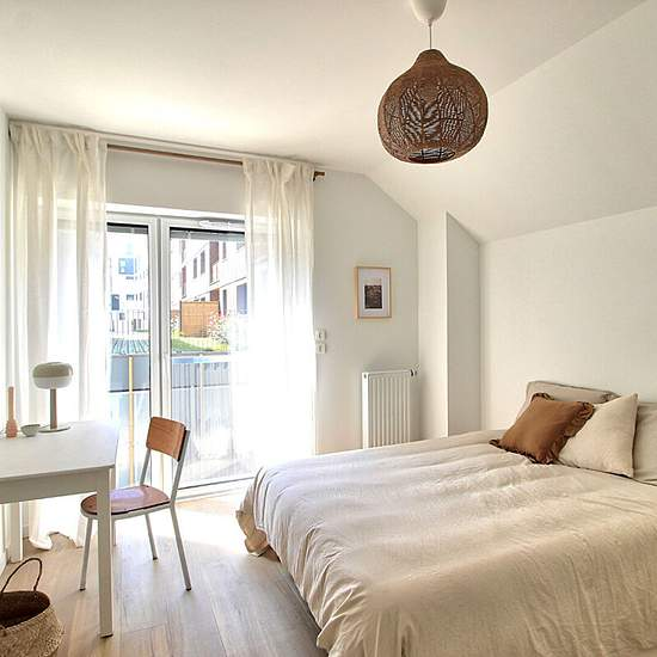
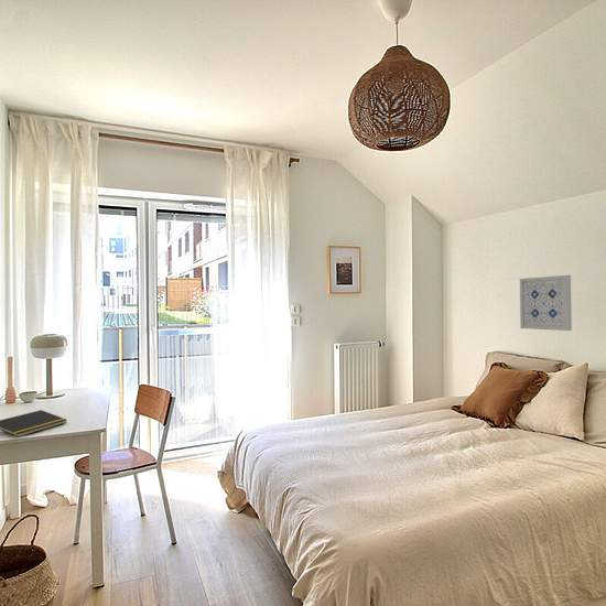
+ wall art (543, 303)
+ notepad (30, 422)
